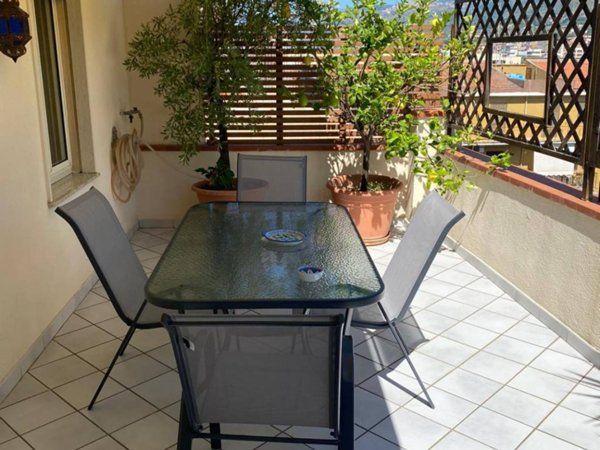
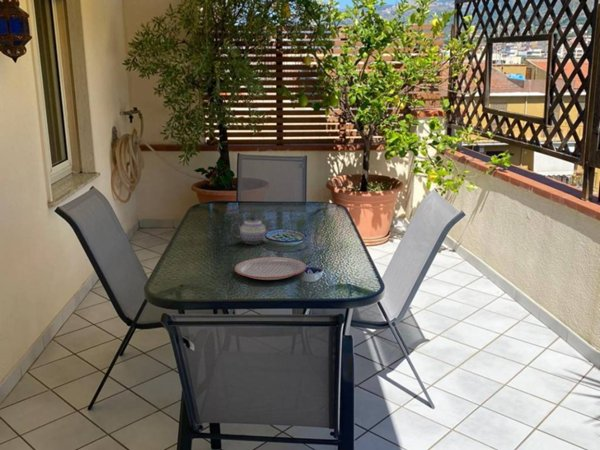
+ plate (270, 269)
+ teapot (253, 229)
